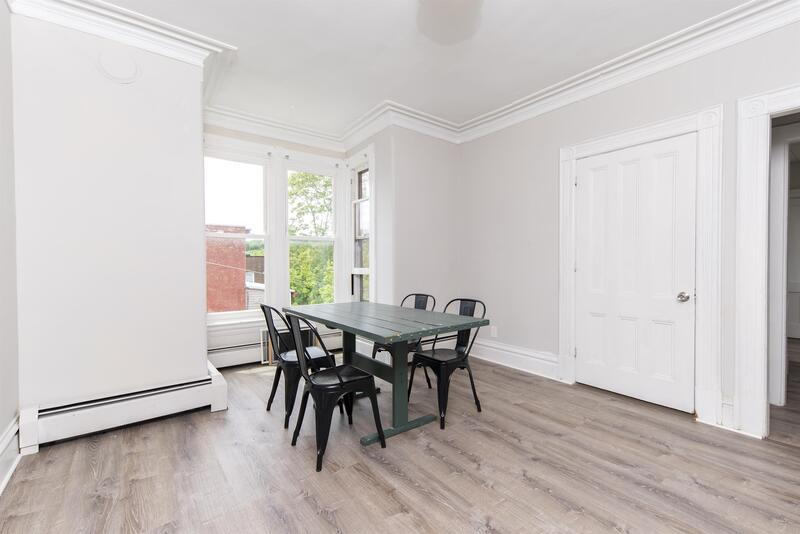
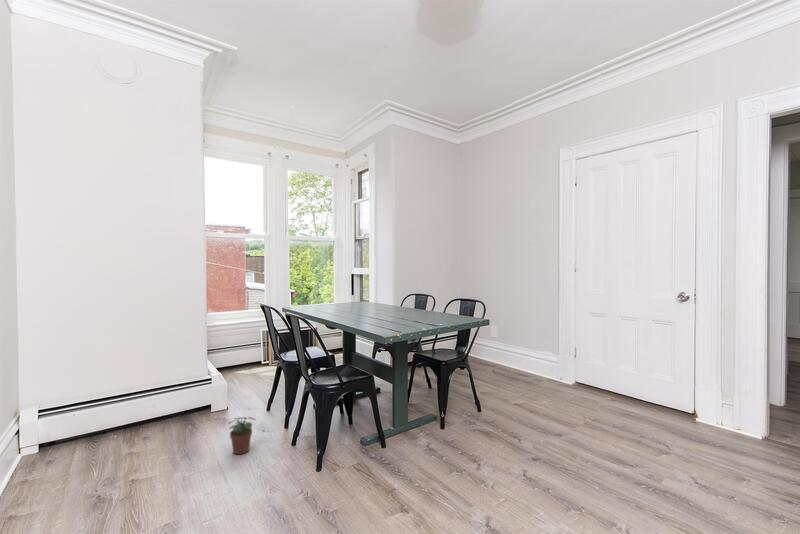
+ potted plant (242, 435)
